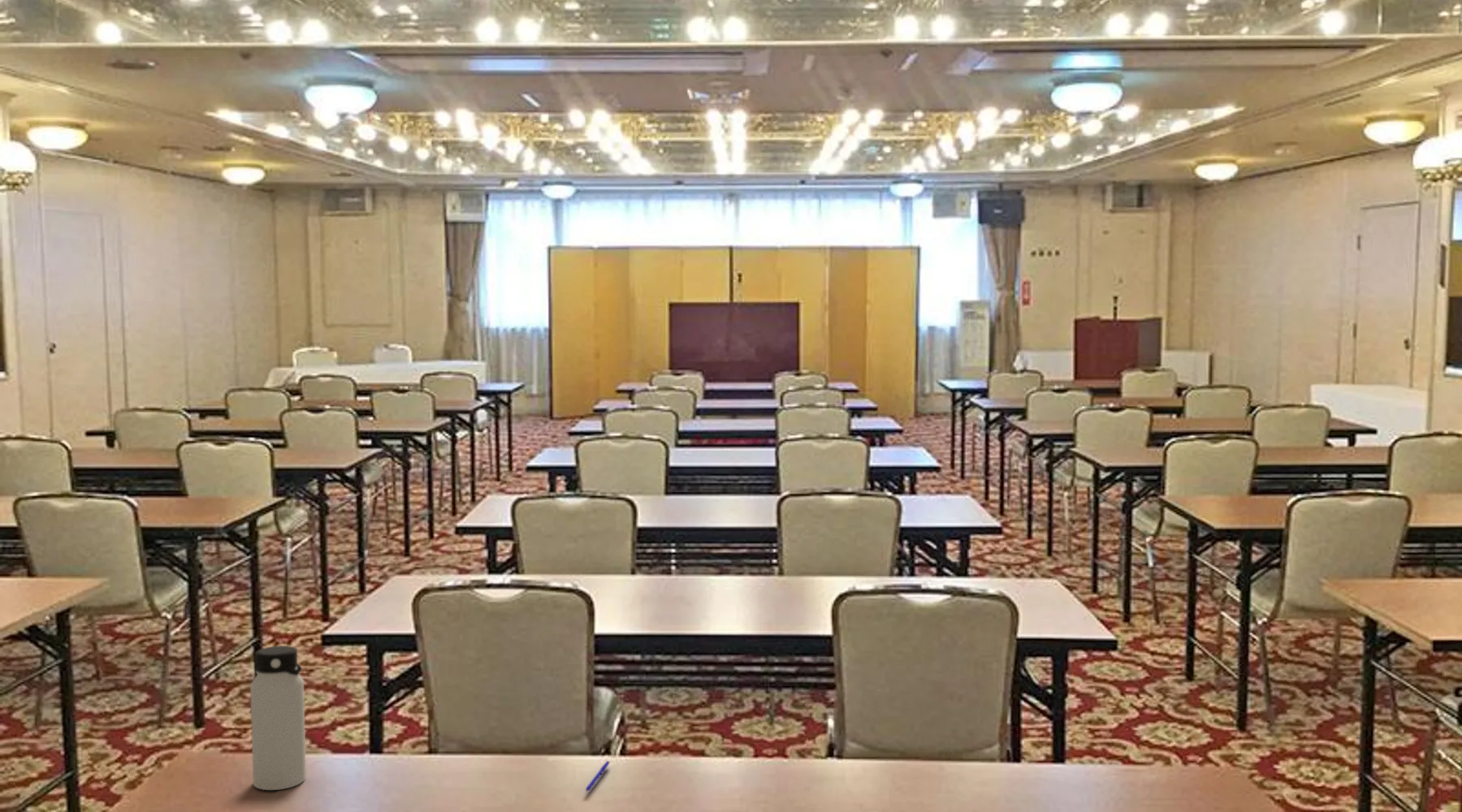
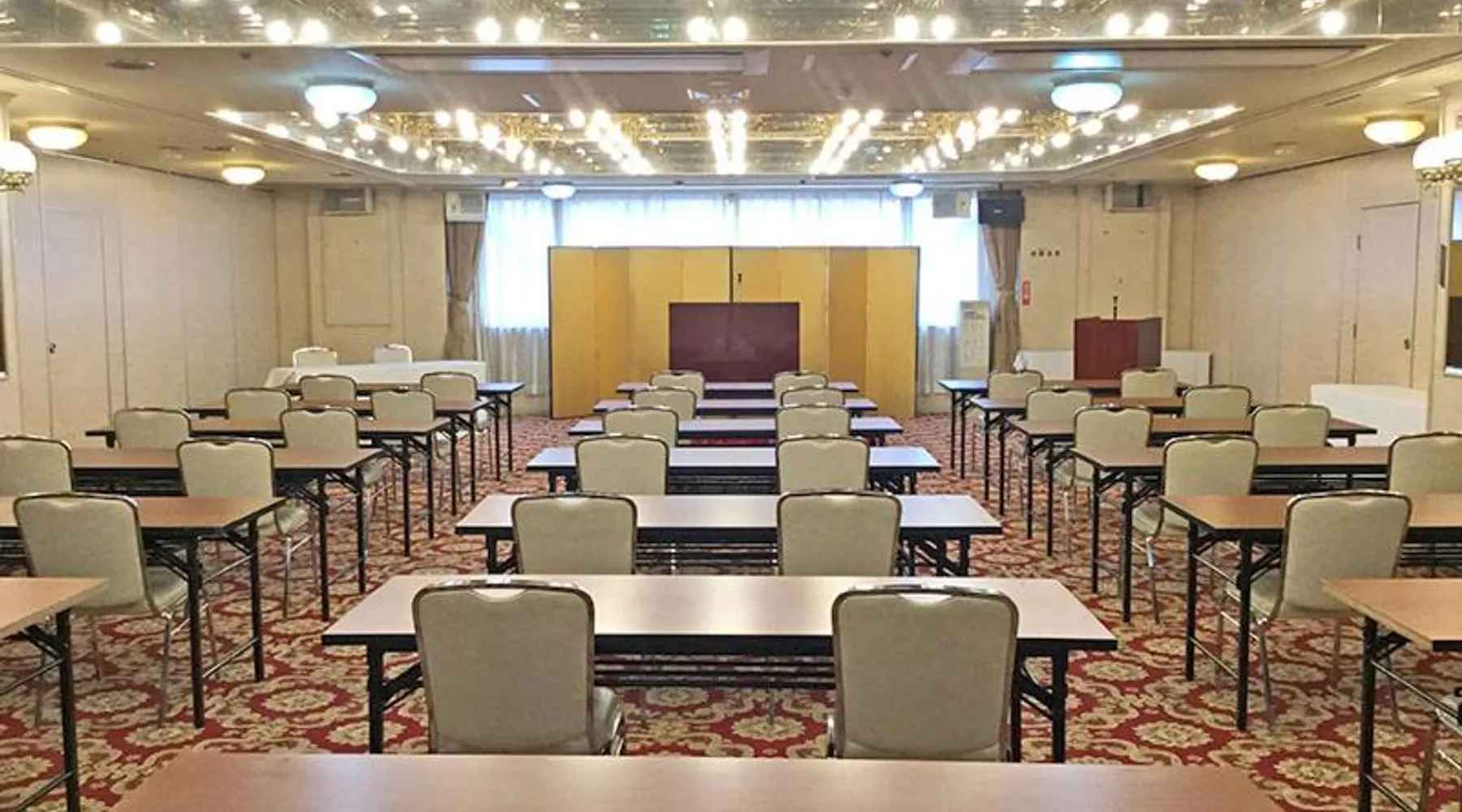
- pen (597, 776)
- water bottle (278, 715)
